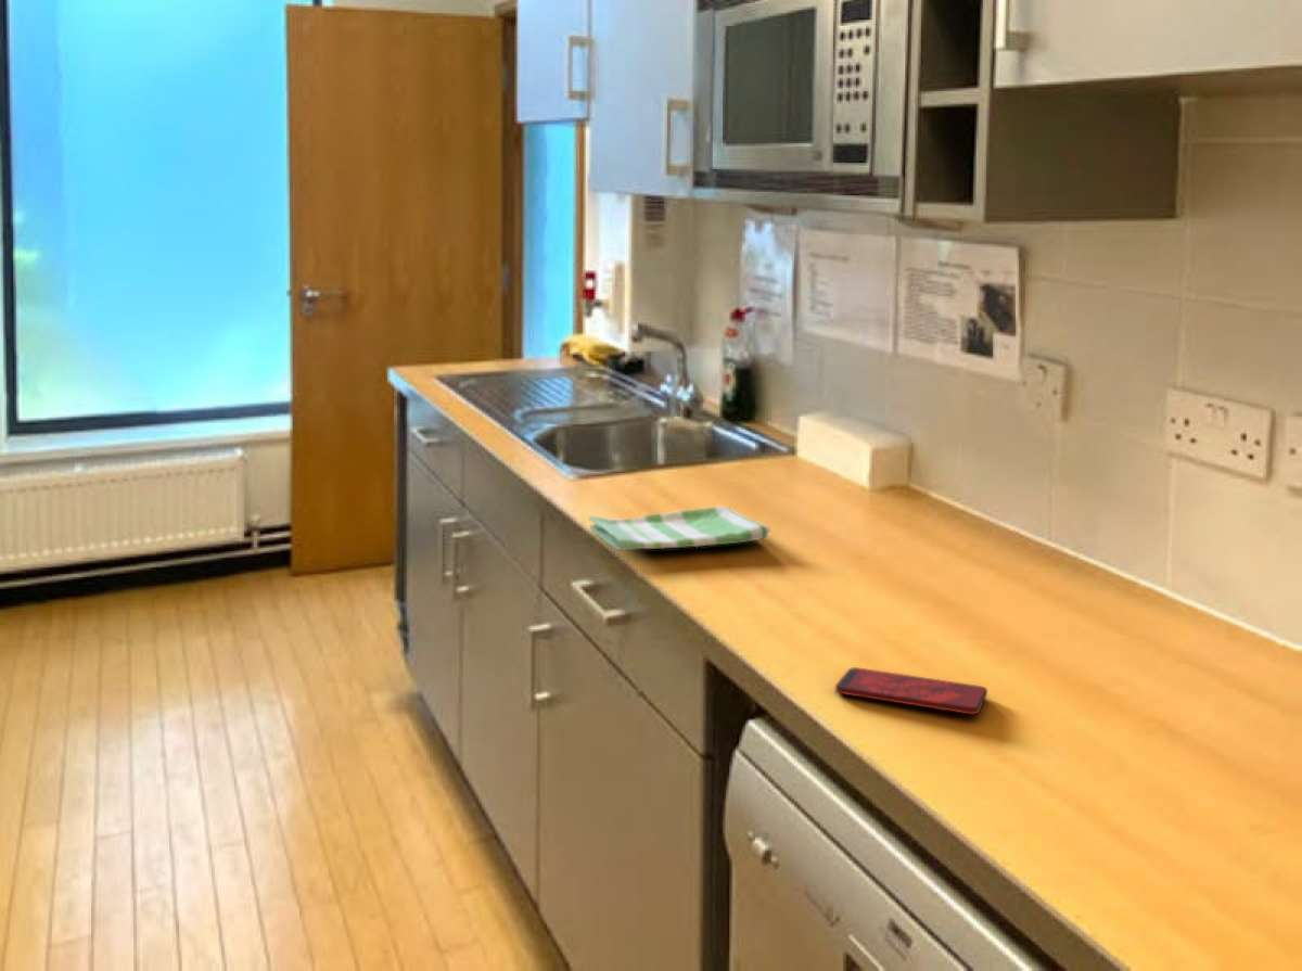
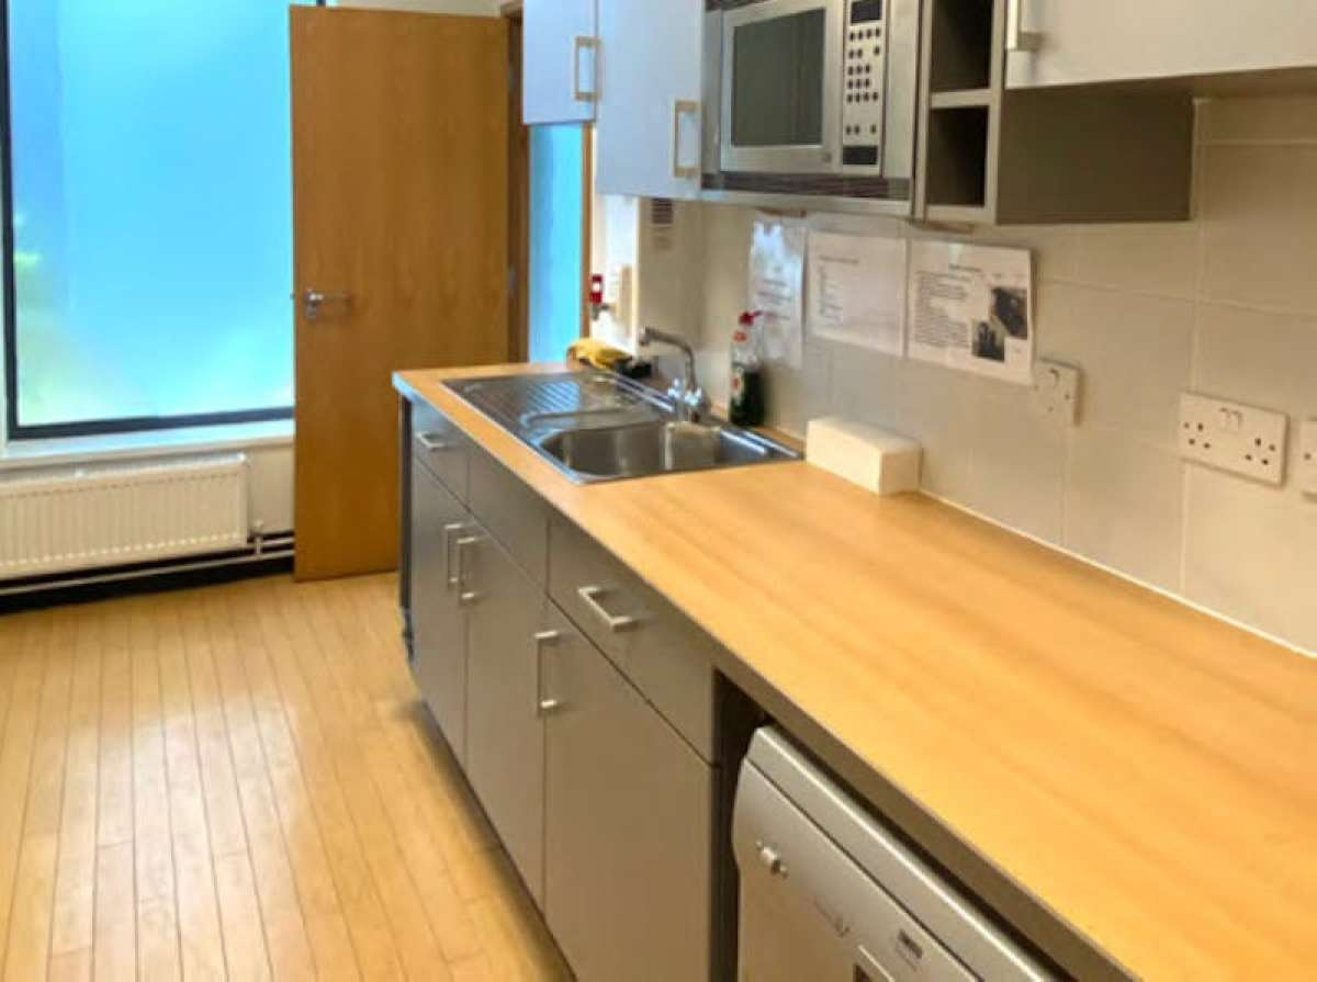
- smartphone (910, 690)
- dish towel (677, 527)
